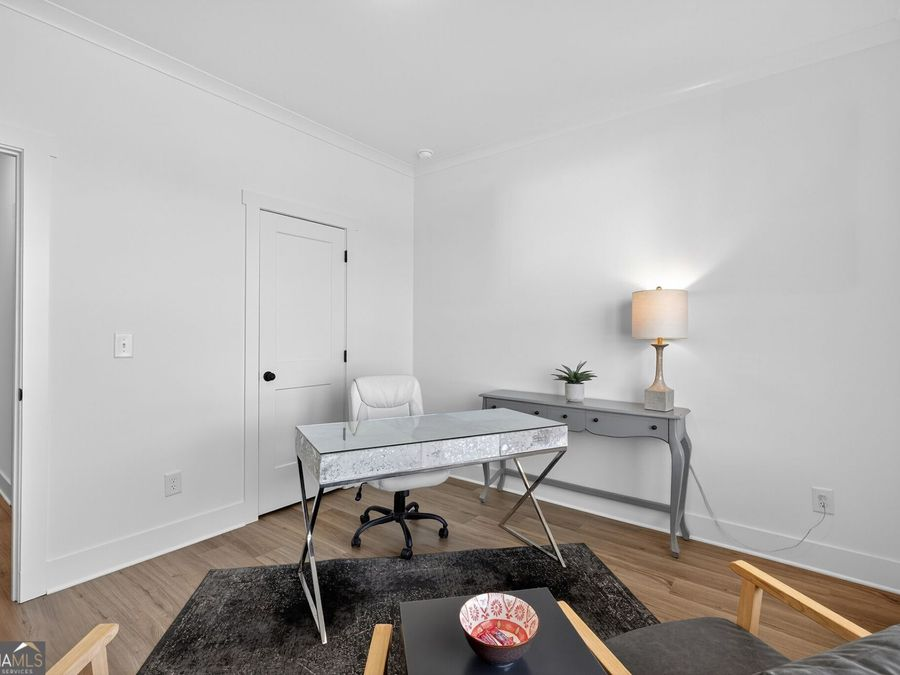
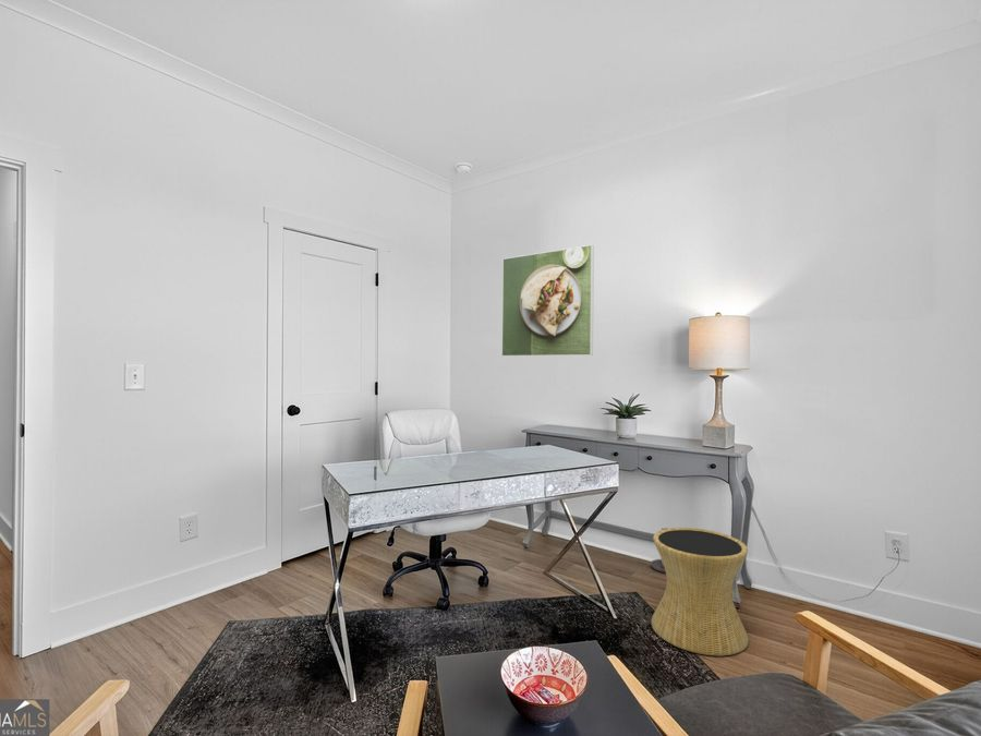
+ candle holder (661, 559)
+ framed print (545, 303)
+ side table (698, 586)
